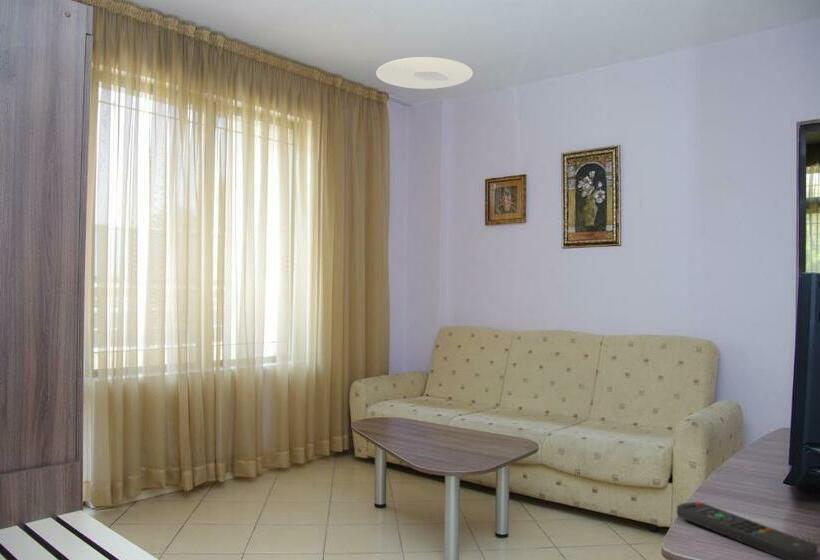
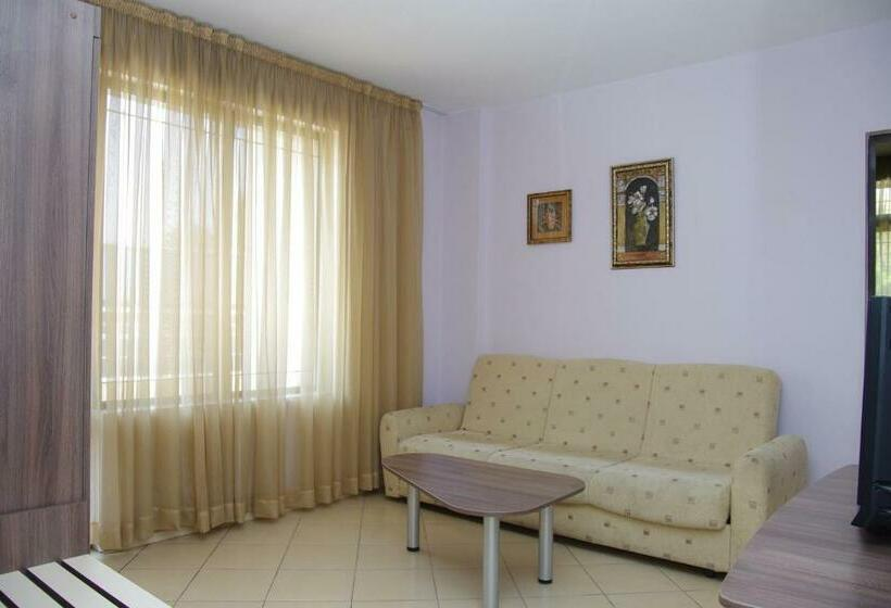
- ceiling light (424, 69)
- remote control (741, 528)
